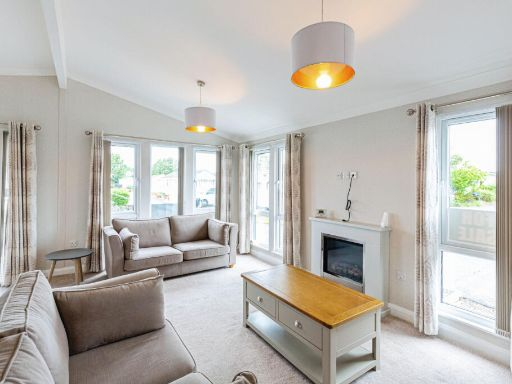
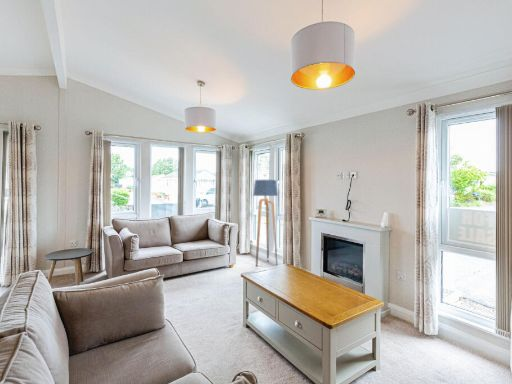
+ floor lamp (266, 222)
